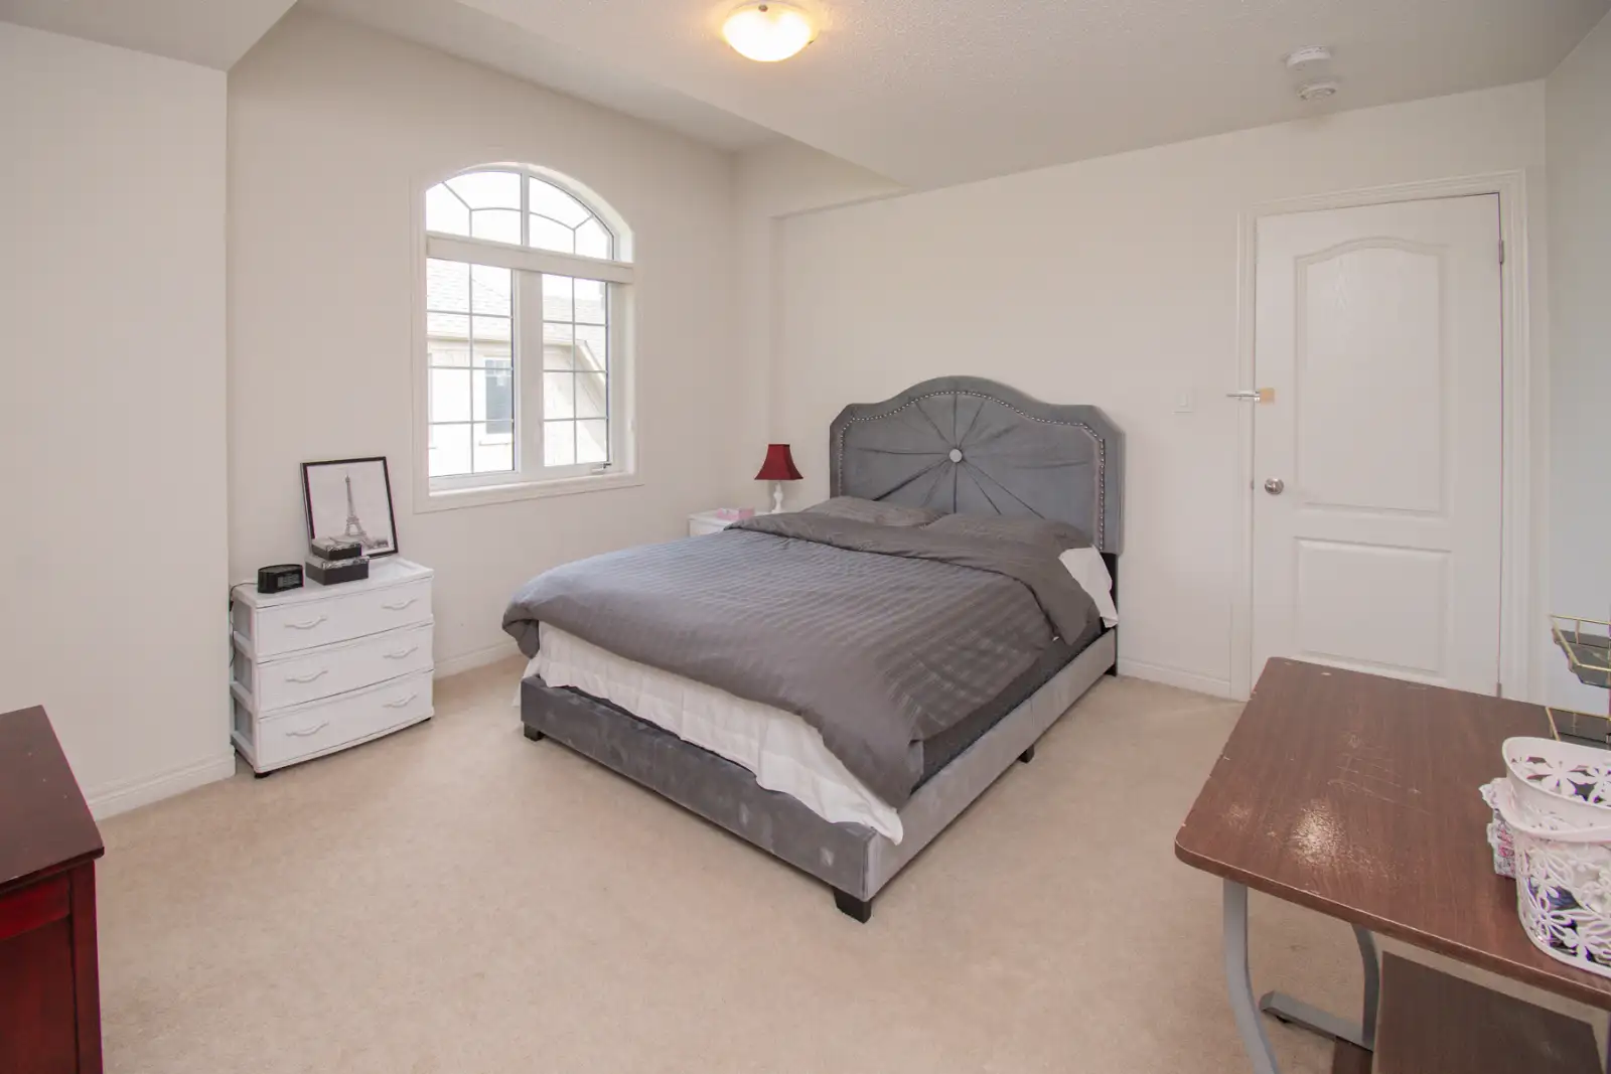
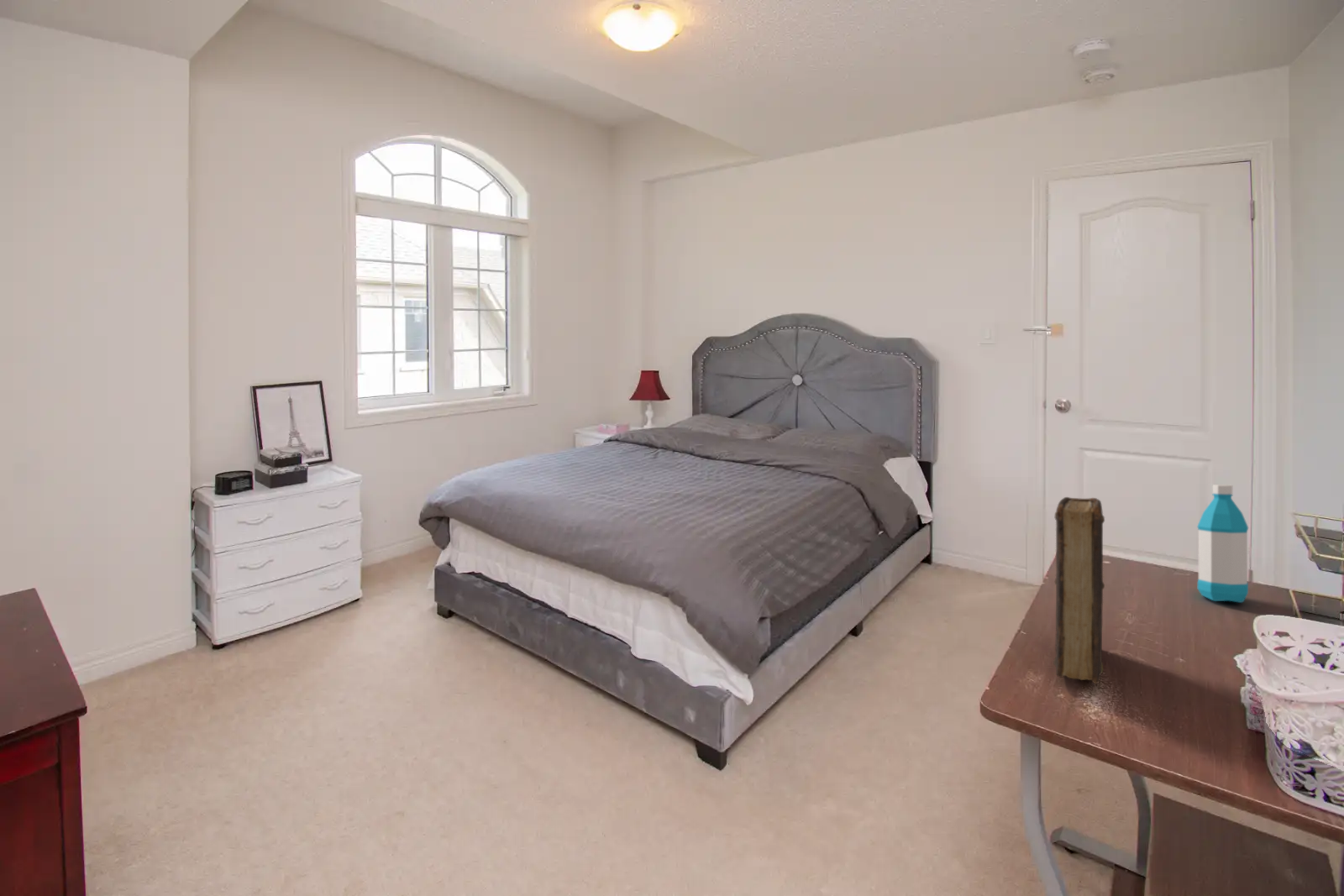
+ water bottle (1222, 542)
+ book (1079, 583)
